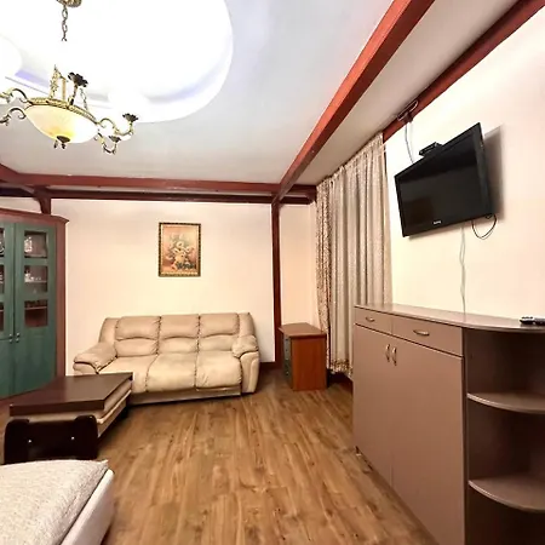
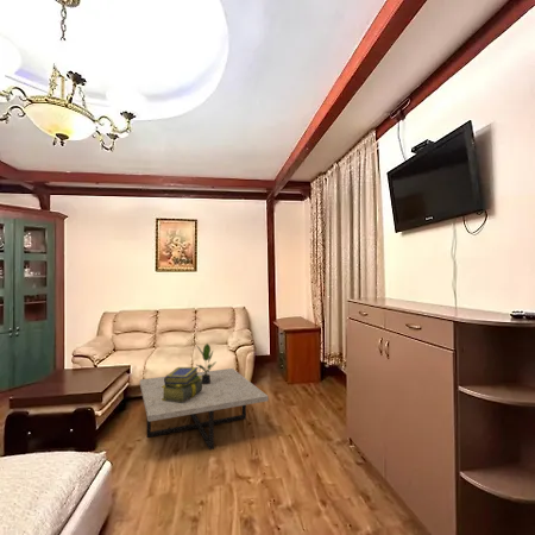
+ coffee table (199, 407)
+ potted plant (204, 364)
+ stack of books (182, 383)
